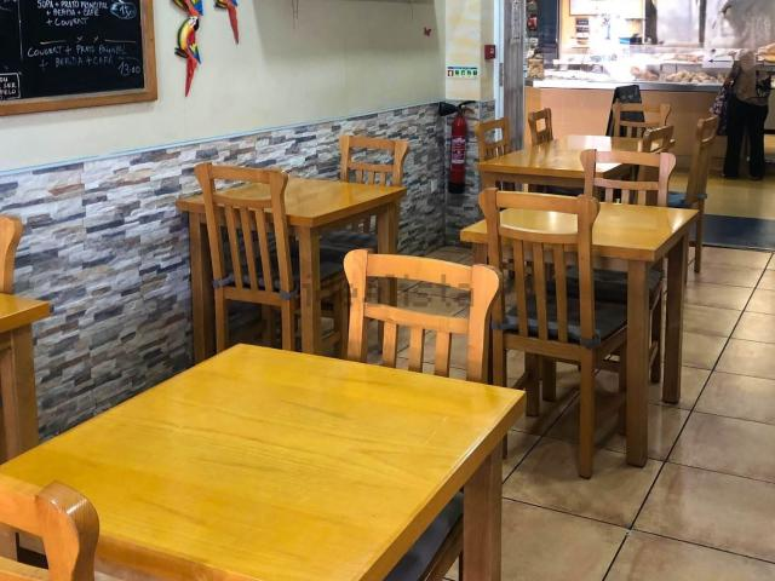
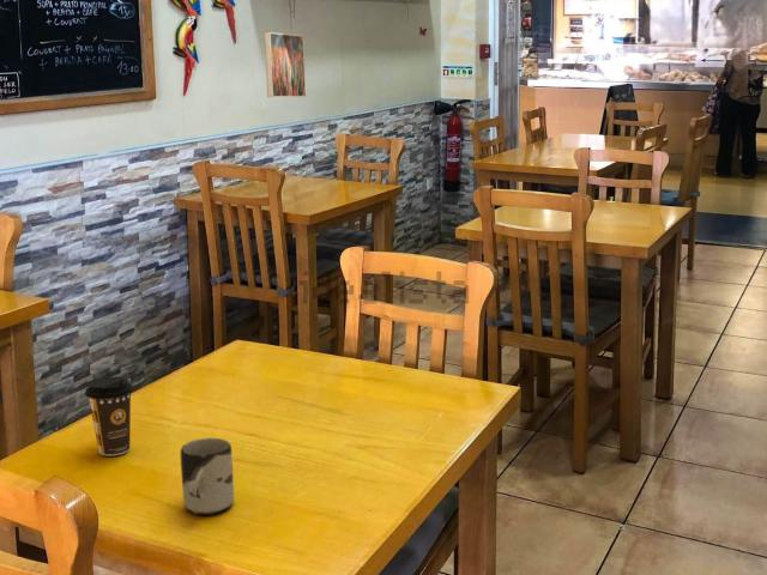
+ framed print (285, 65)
+ coffee cup (110, 416)
+ cup (204, 479)
